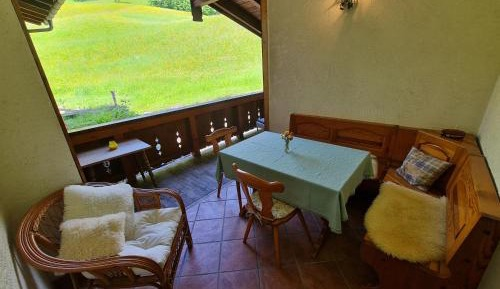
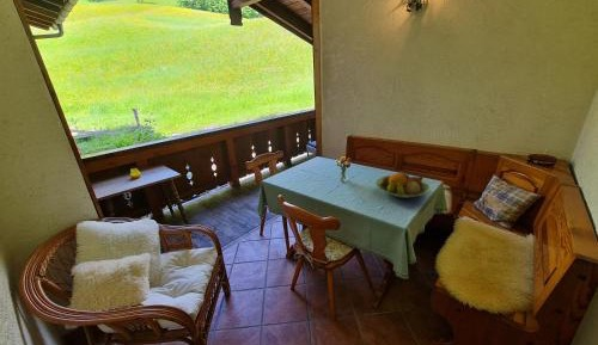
+ fruit bowl (402, 183)
